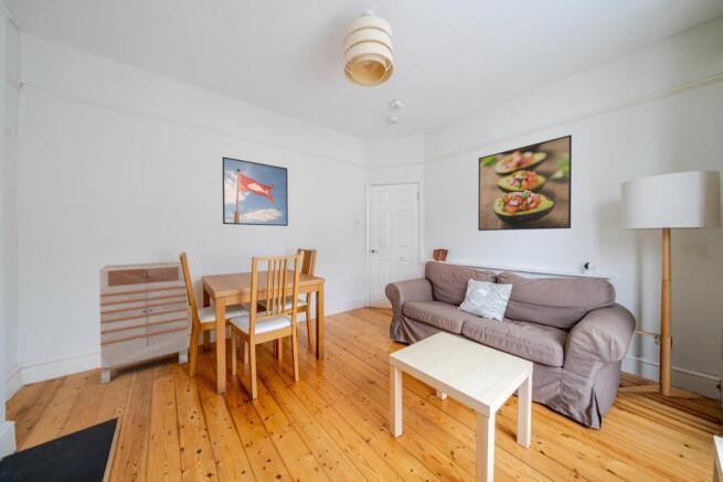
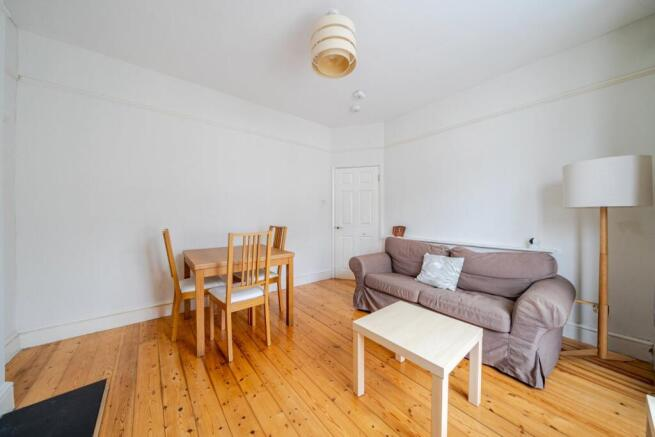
- dresser (147, 314)
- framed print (257, 193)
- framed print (519, 189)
